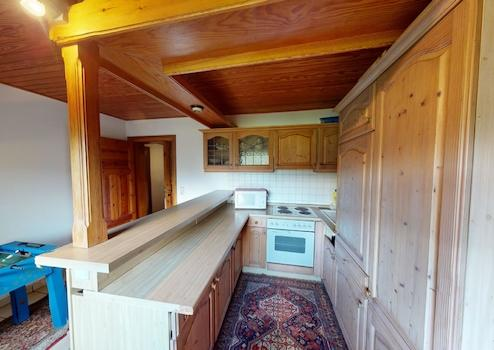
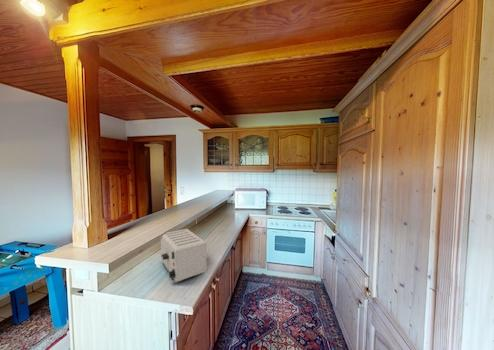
+ toaster (180, 253)
